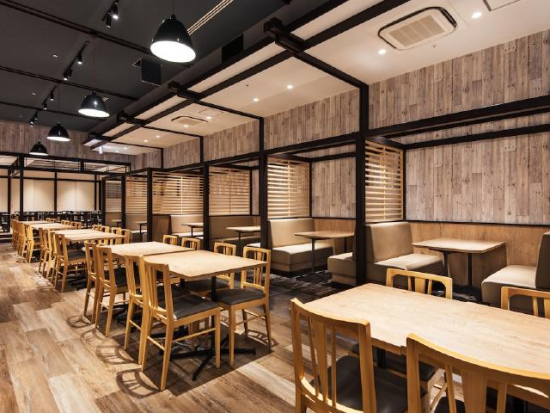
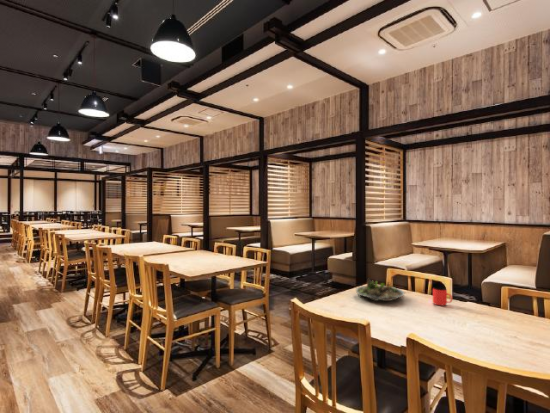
+ succulent planter (379, 287)
+ cup (442, 296)
